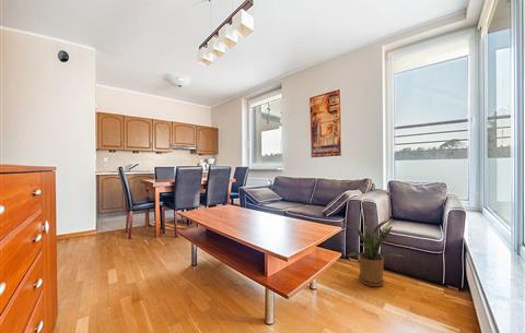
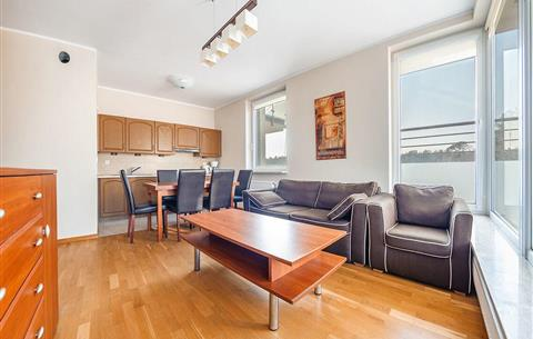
- house plant (370, 248)
